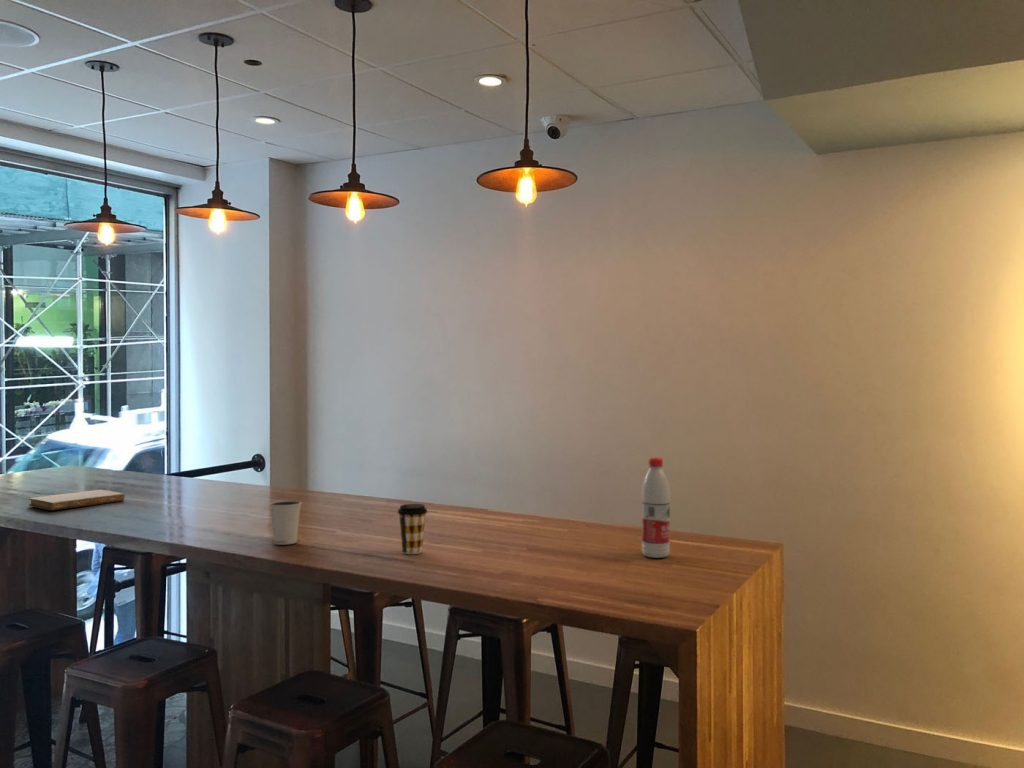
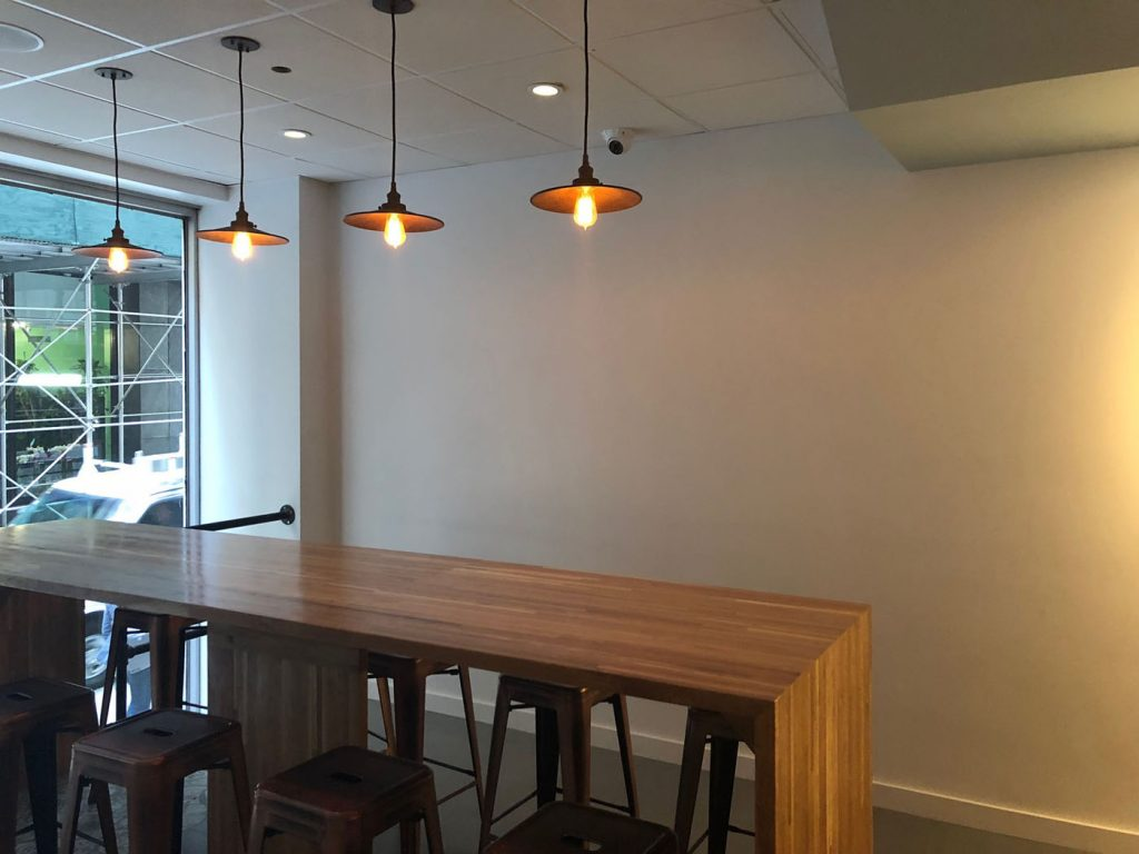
- coffee cup (412, 528)
- notebook (77, 499)
- dixie cup (285, 522)
- water bottle (655, 506)
